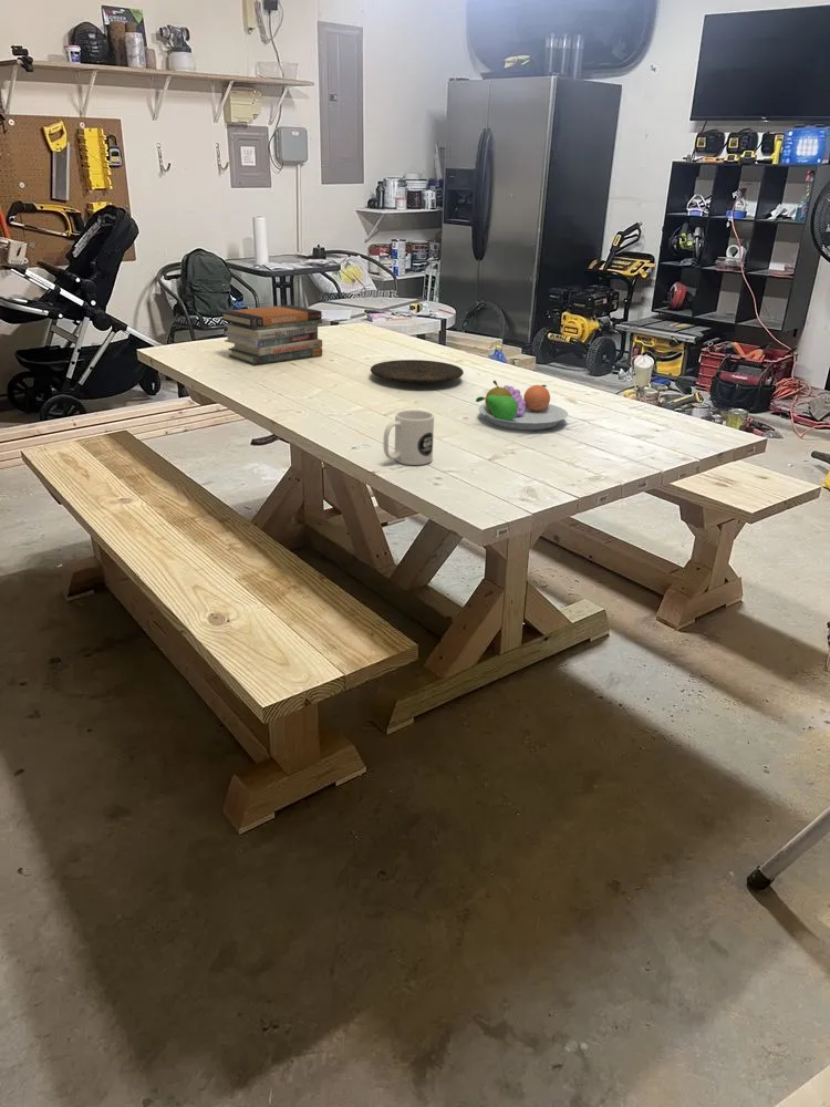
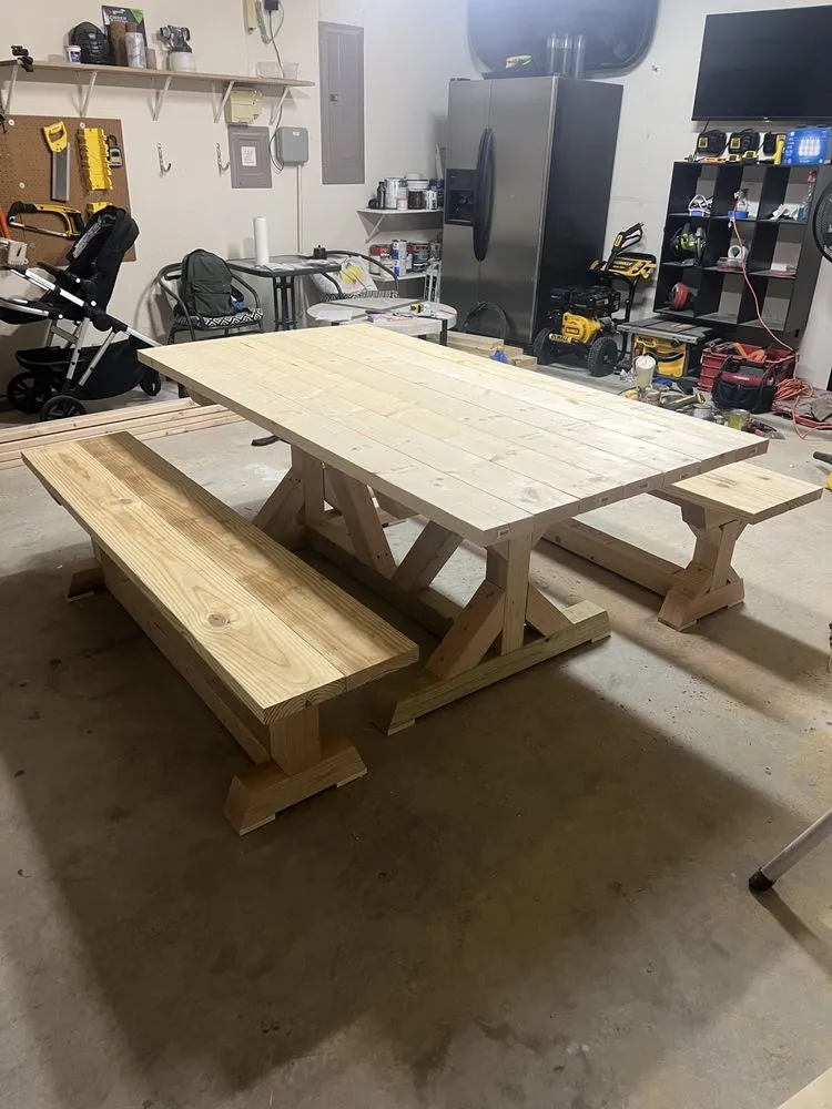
- fruit bowl (519, 402)
- plate (416, 373)
- mug (407, 437)
- book stack (272, 333)
